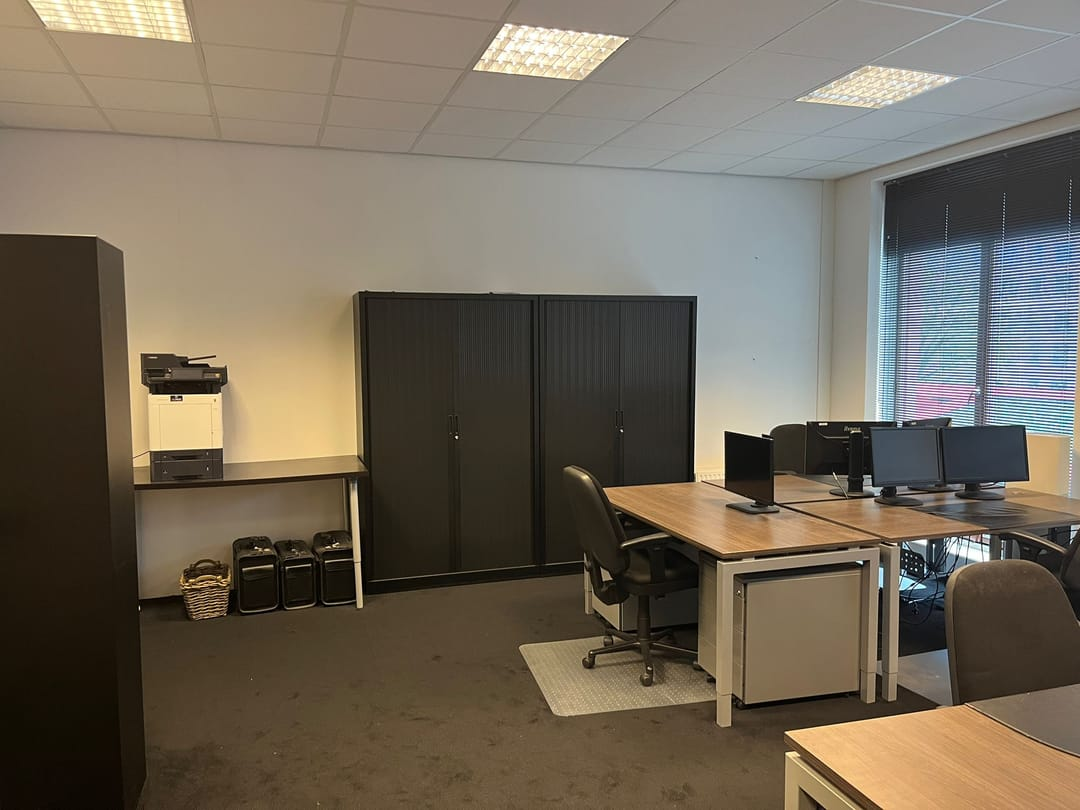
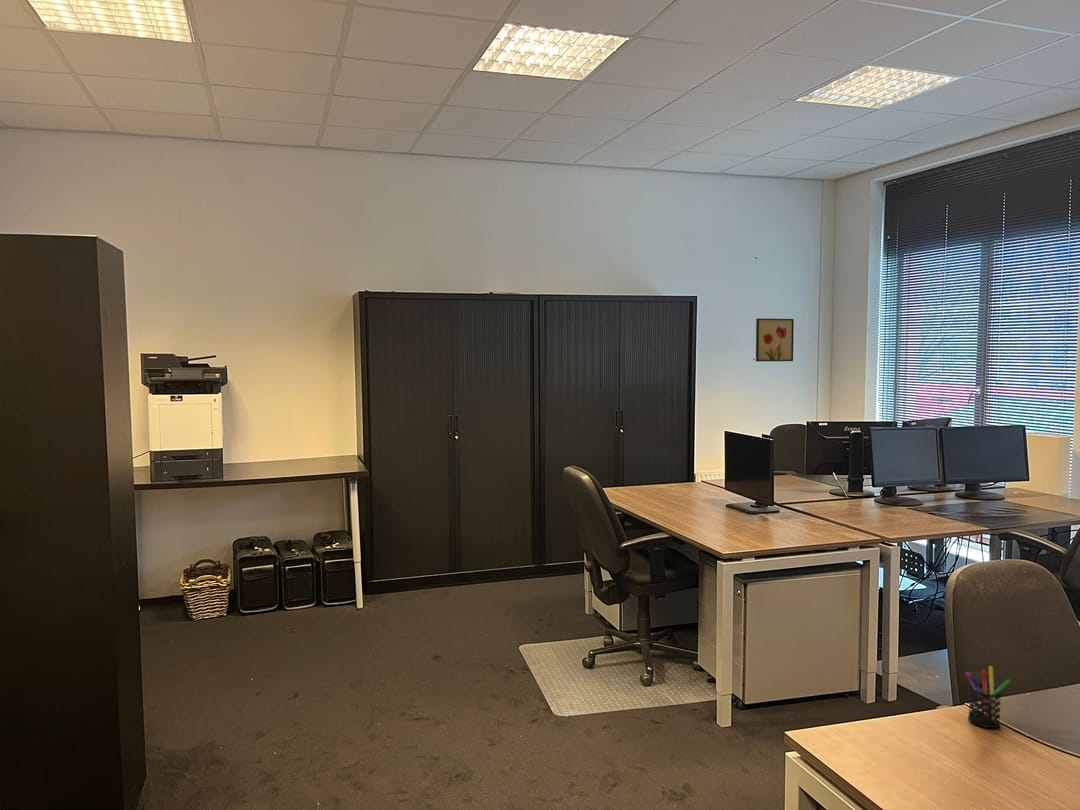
+ pen holder (988, 695)
+ wall art (774, 340)
